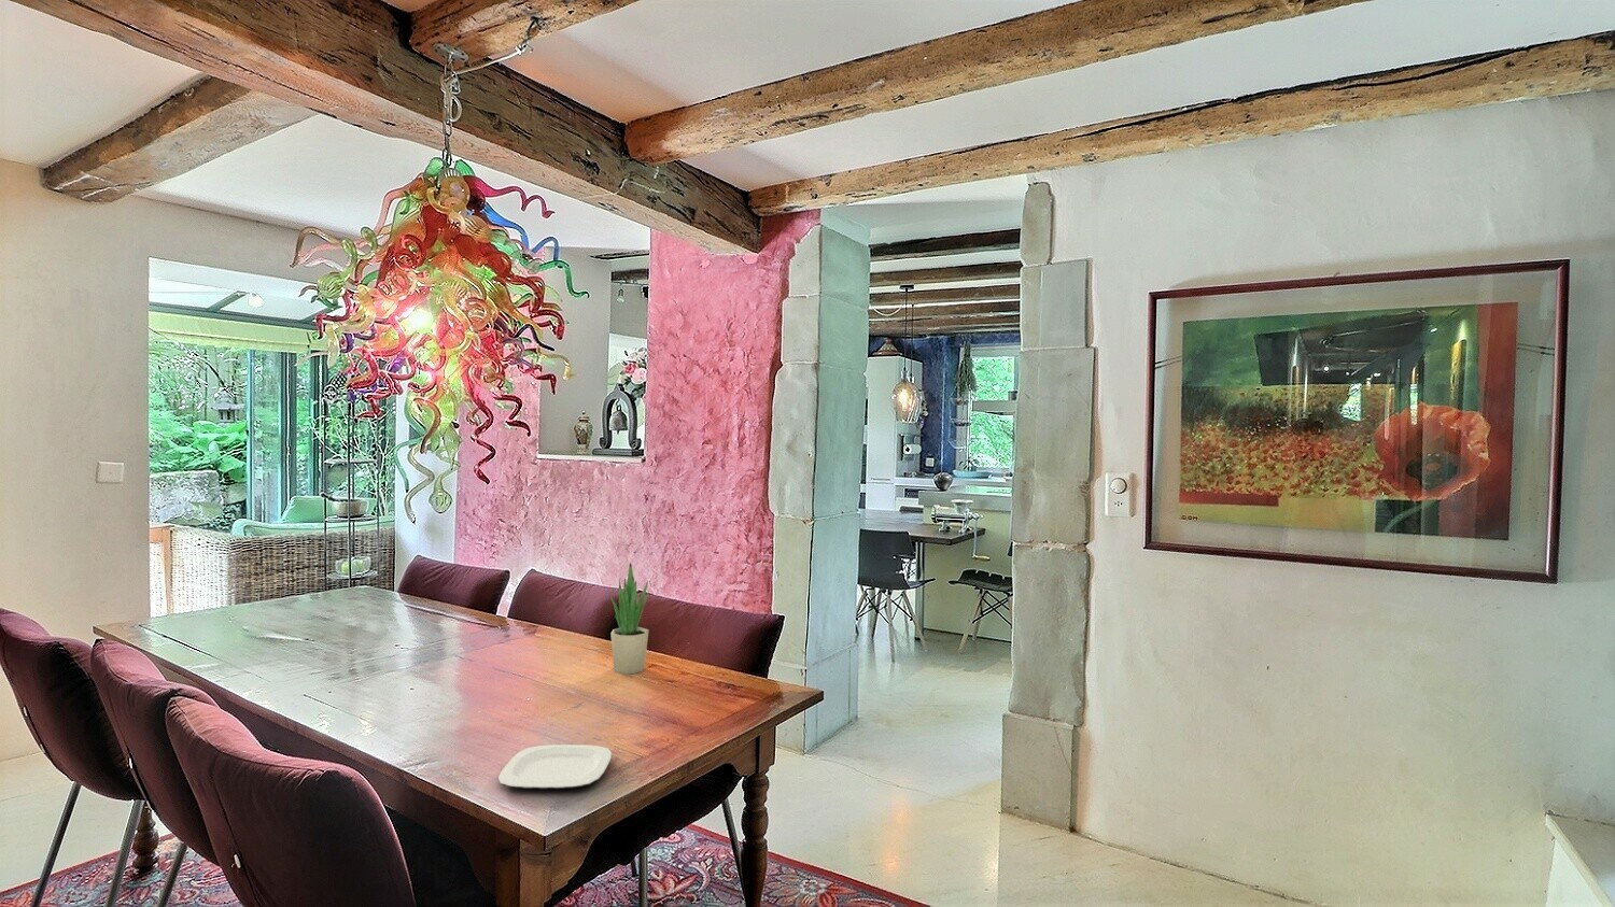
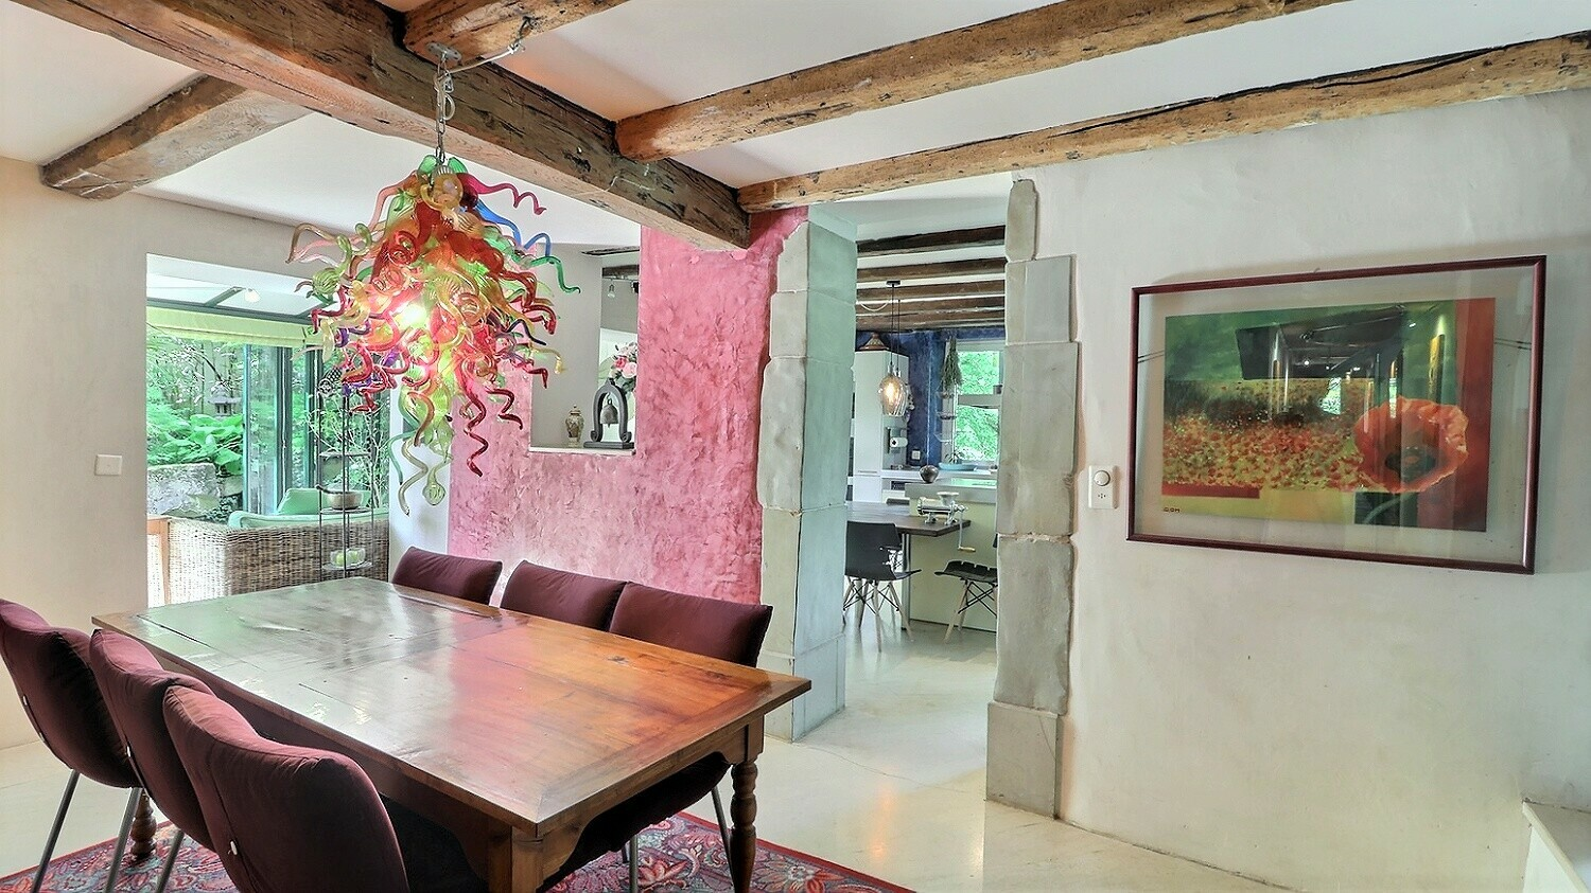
- plate (557, 767)
- potted plant (628, 616)
